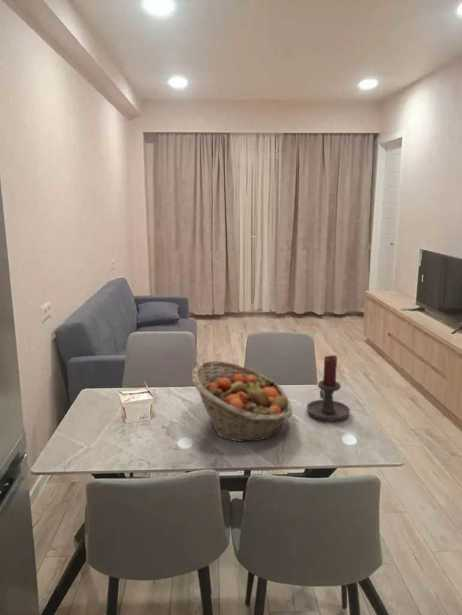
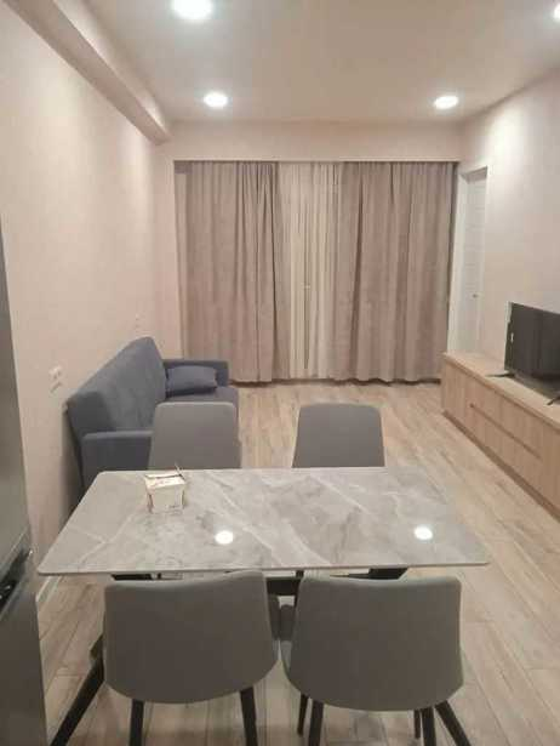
- fruit basket (241, 397)
- candle holder (327, 382)
